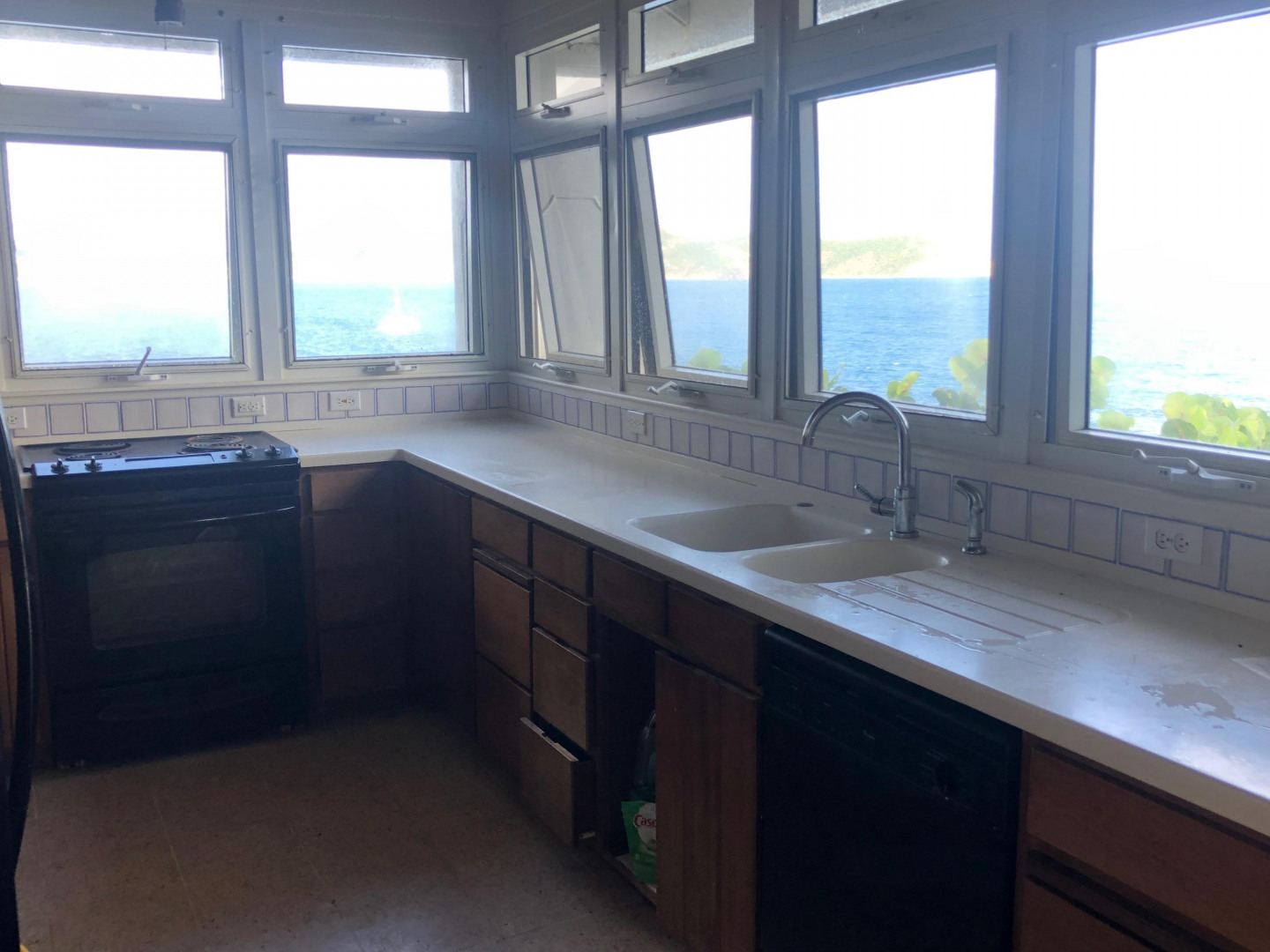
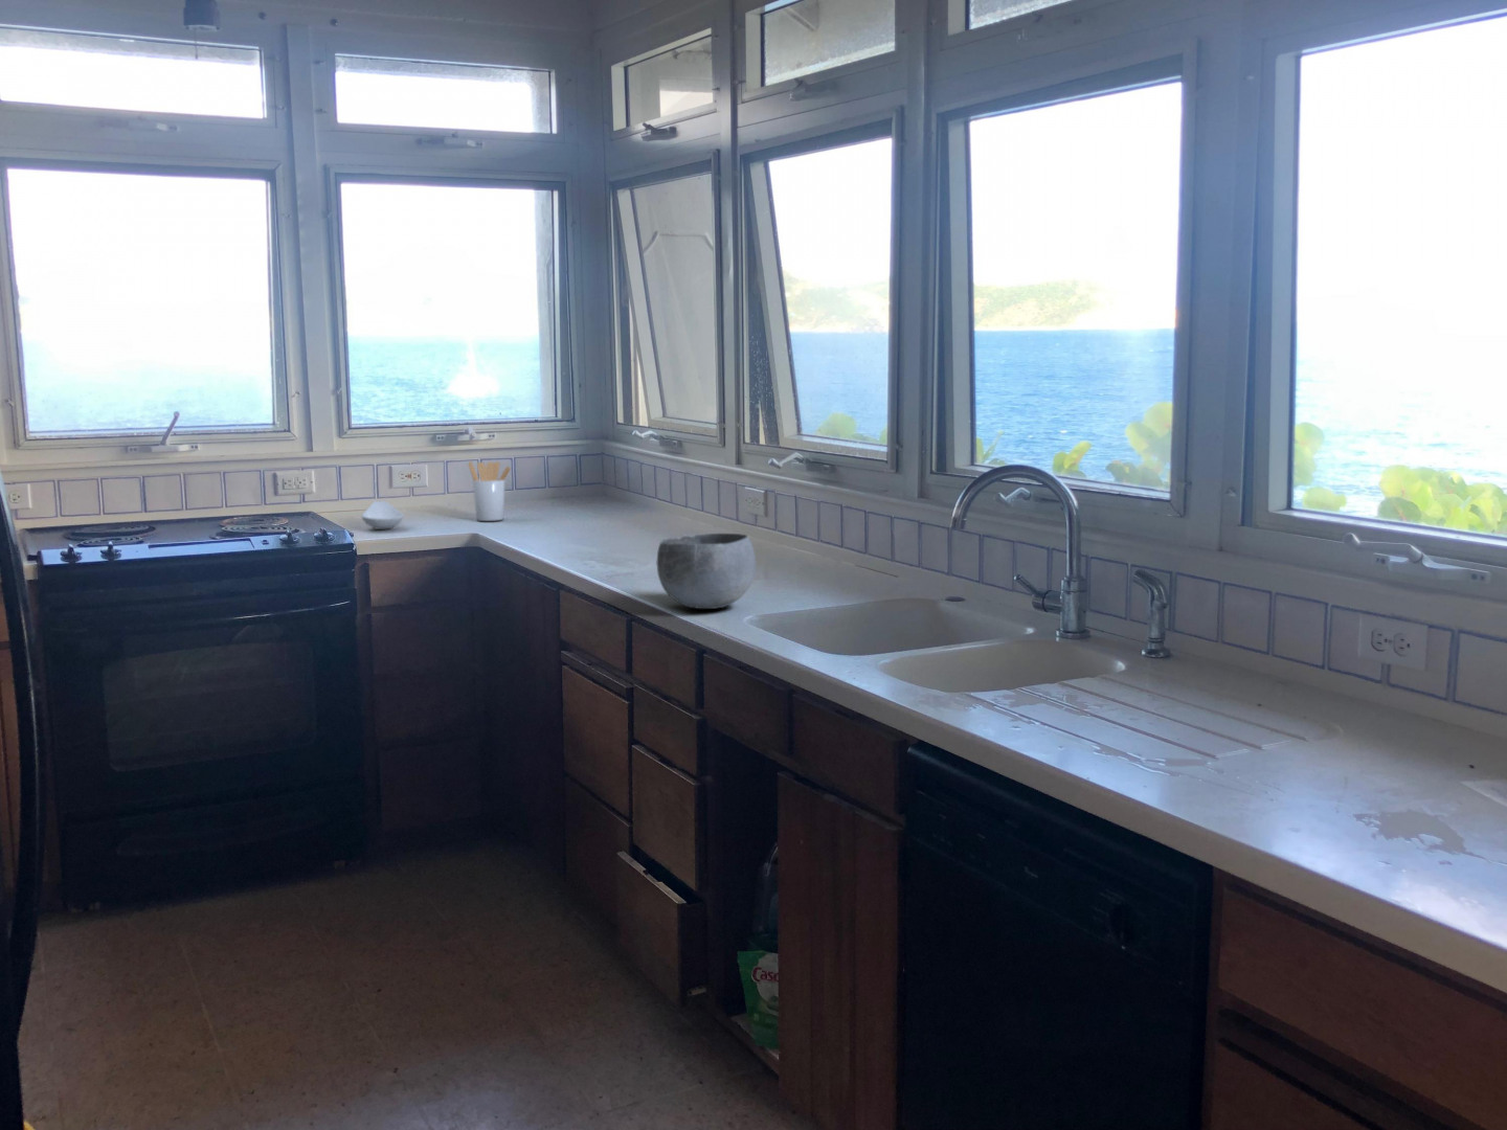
+ utensil holder (489, 489)
+ bowl (705, 571)
+ spoon rest (380, 514)
